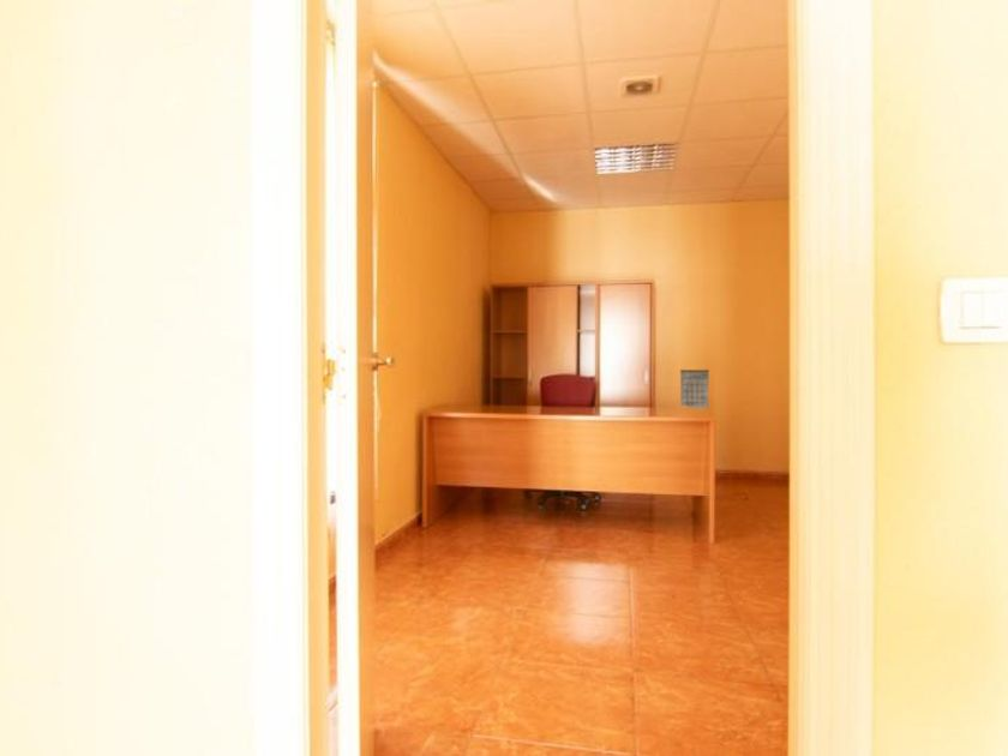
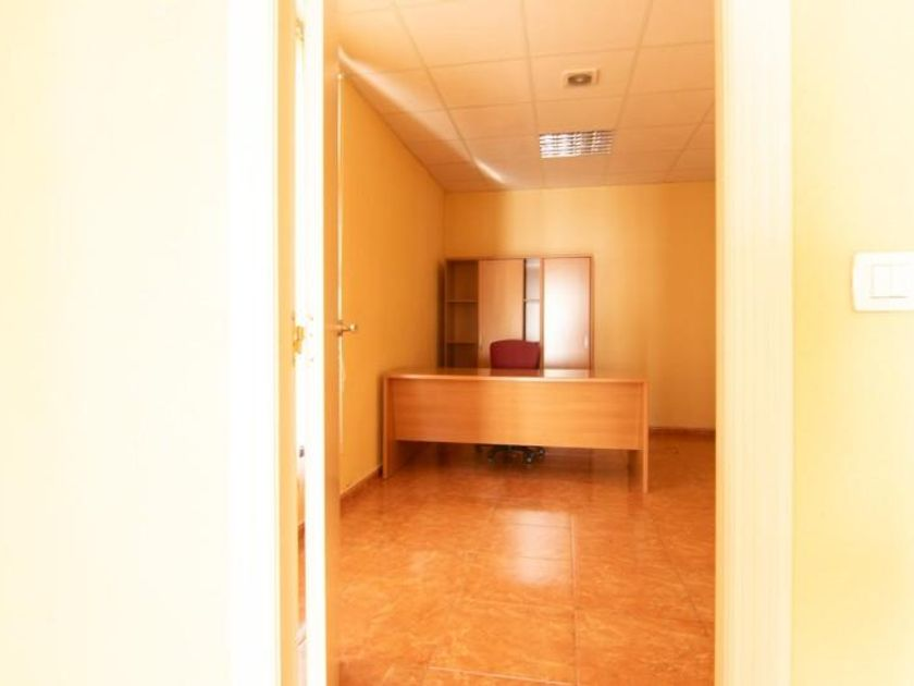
- calendar (694, 384)
